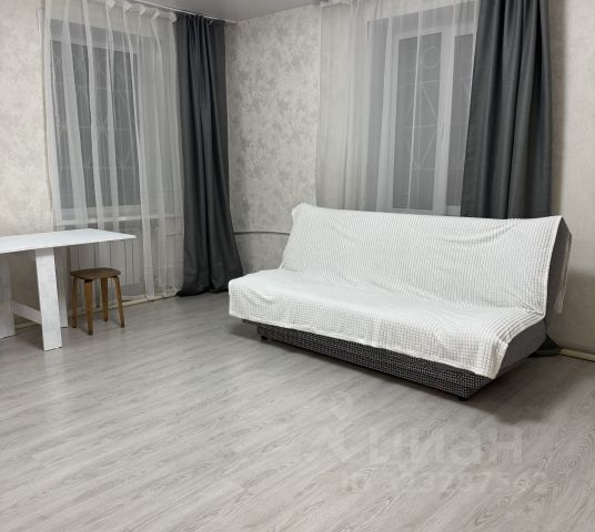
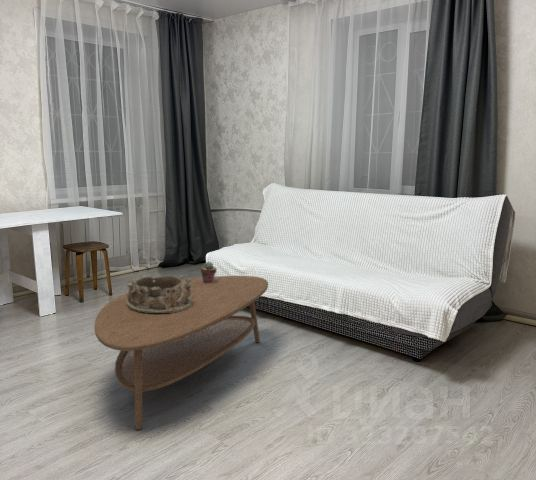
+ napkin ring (158, 290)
+ potted succulent (208, 271)
+ coffee table (180, 335)
